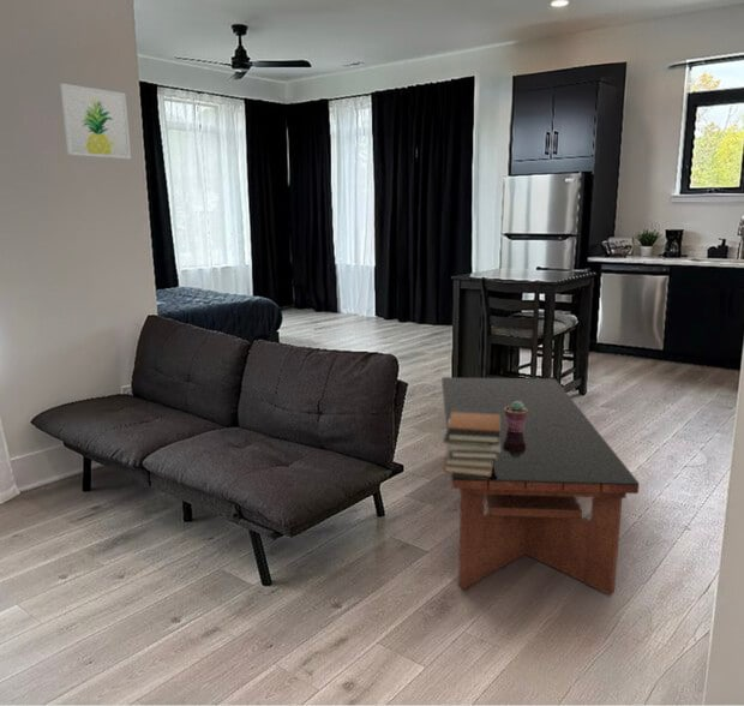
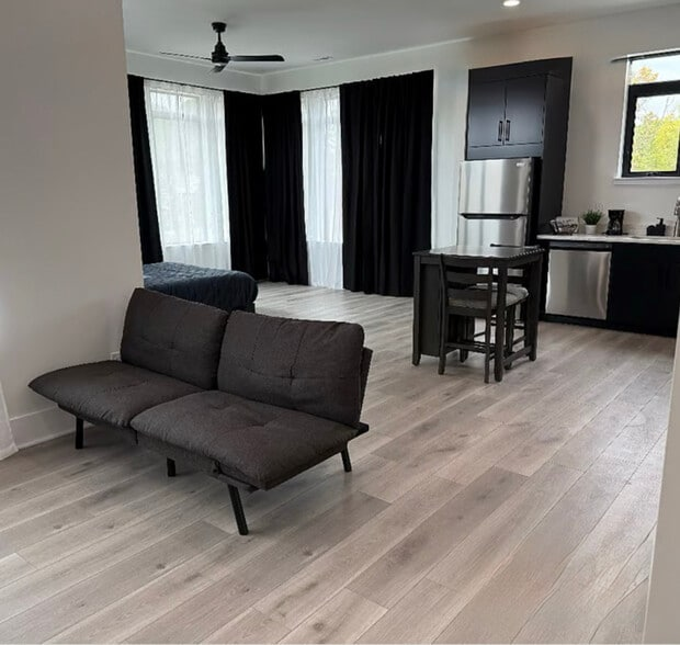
- wall art (97, 122)
- potted succulent (515, 414)
- book stack (473, 439)
- coffee table (514, 463)
